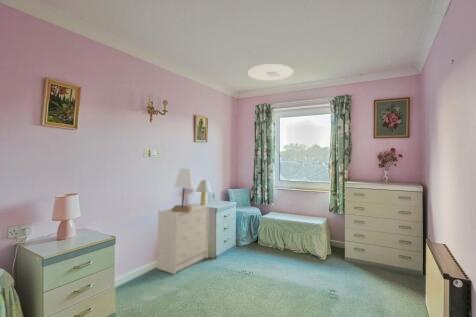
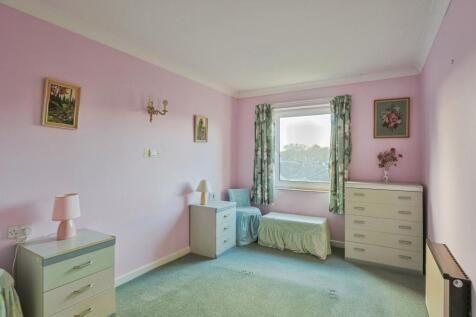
- lamp (183, 189)
- ceiling light (270, 70)
- dresser (184, 235)
